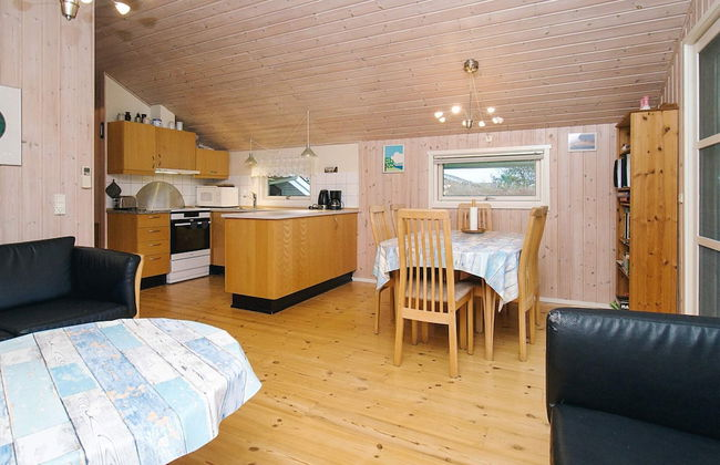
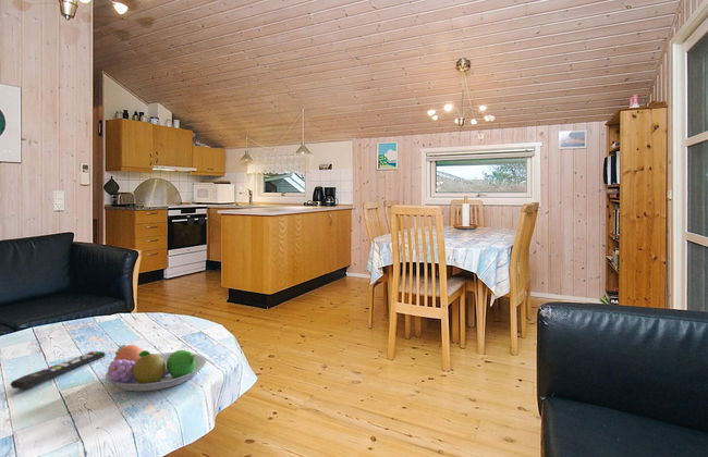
+ remote control (62, 368)
+ fruit bowl (159, 359)
